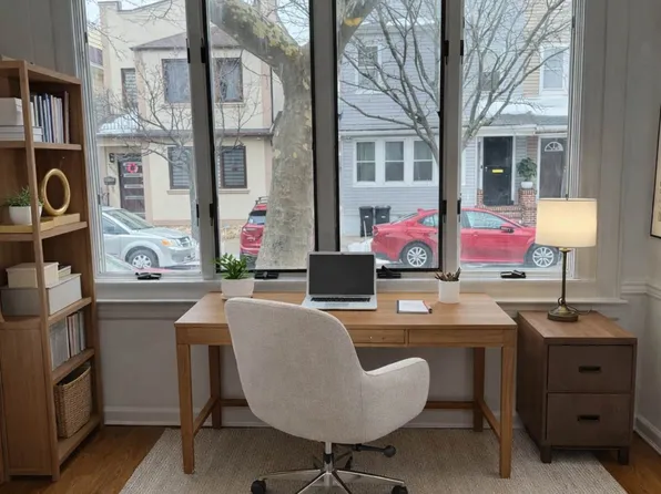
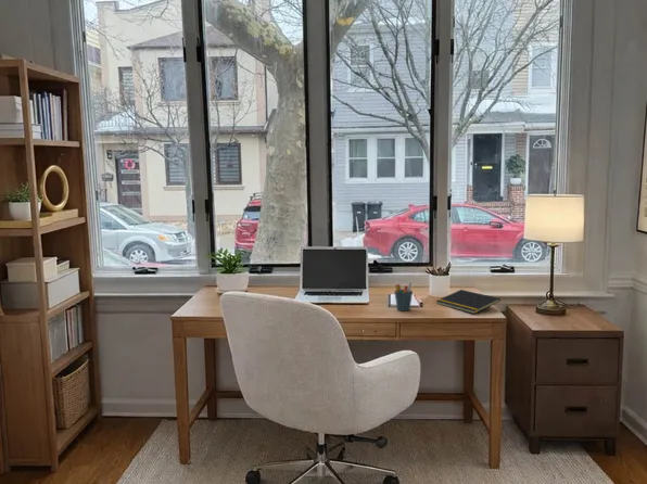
+ notepad (467, 301)
+ pen holder (403, 295)
